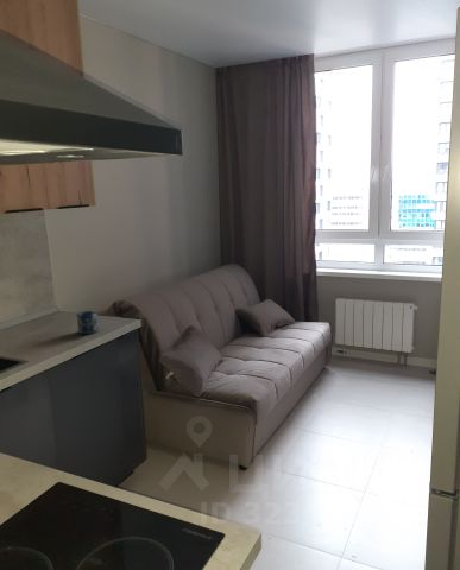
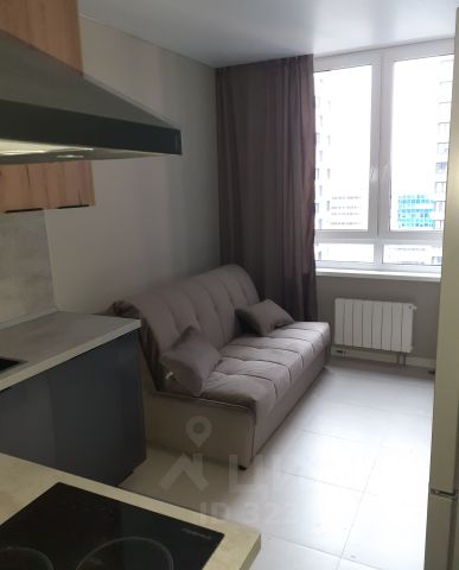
- cup (87, 323)
